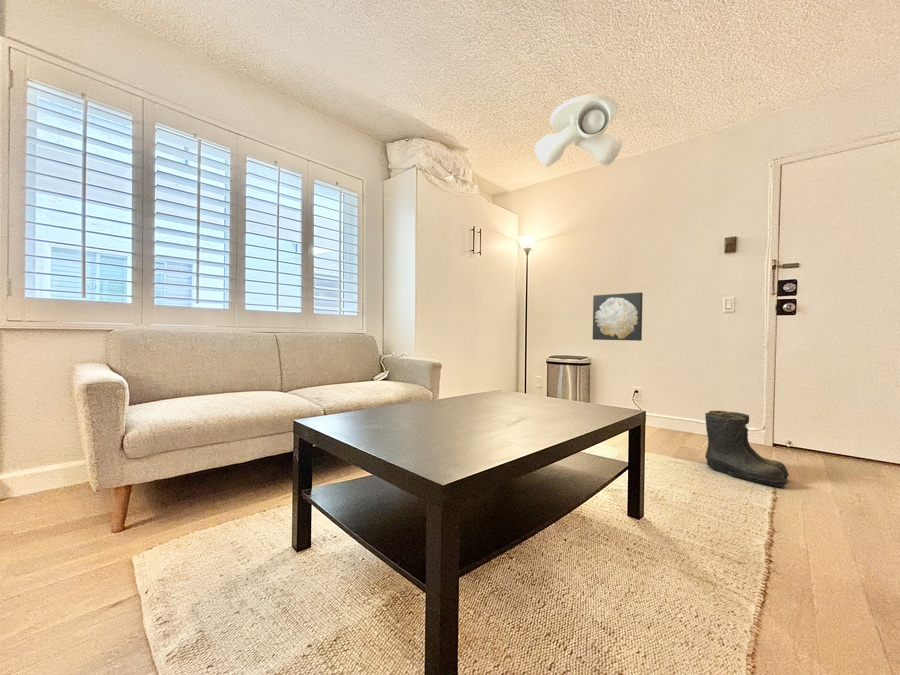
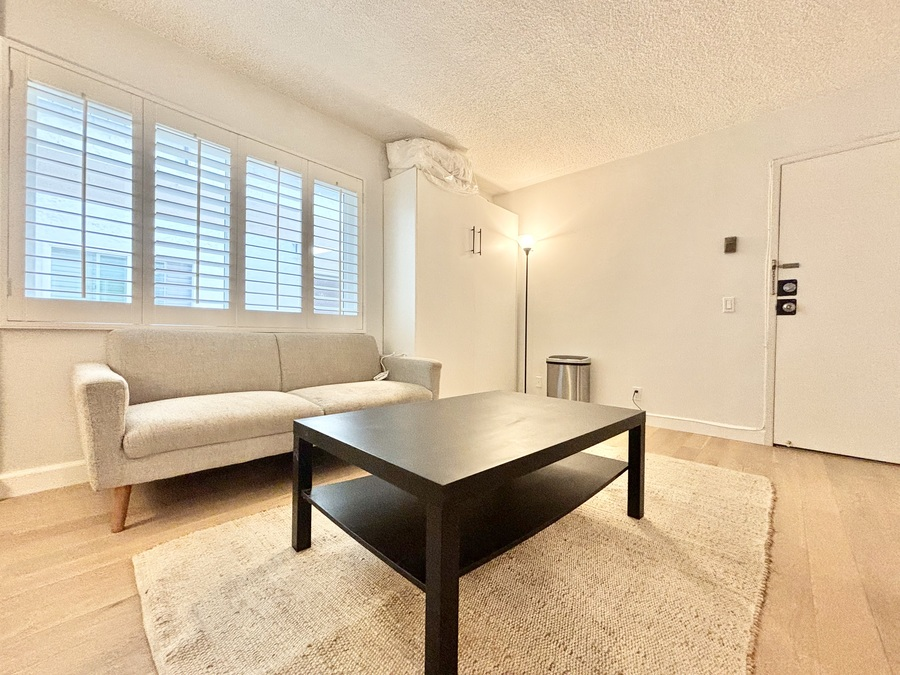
- boots (745, 444)
- ceiling light (578, 135)
- wall art (616, 317)
